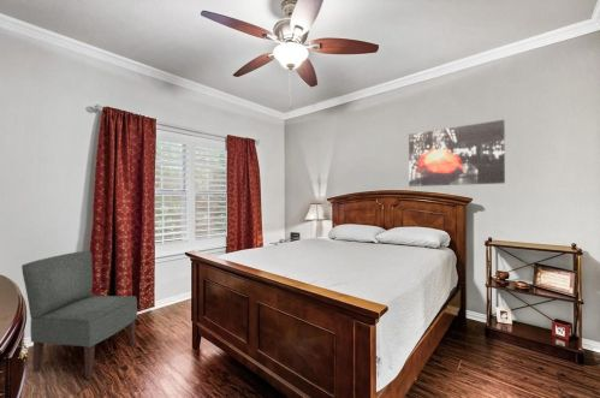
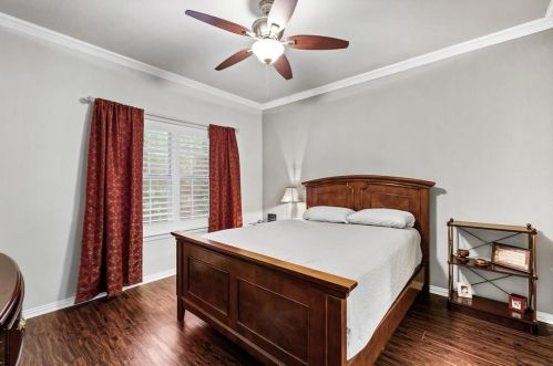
- wall art (452, 156)
- chair (87, 307)
